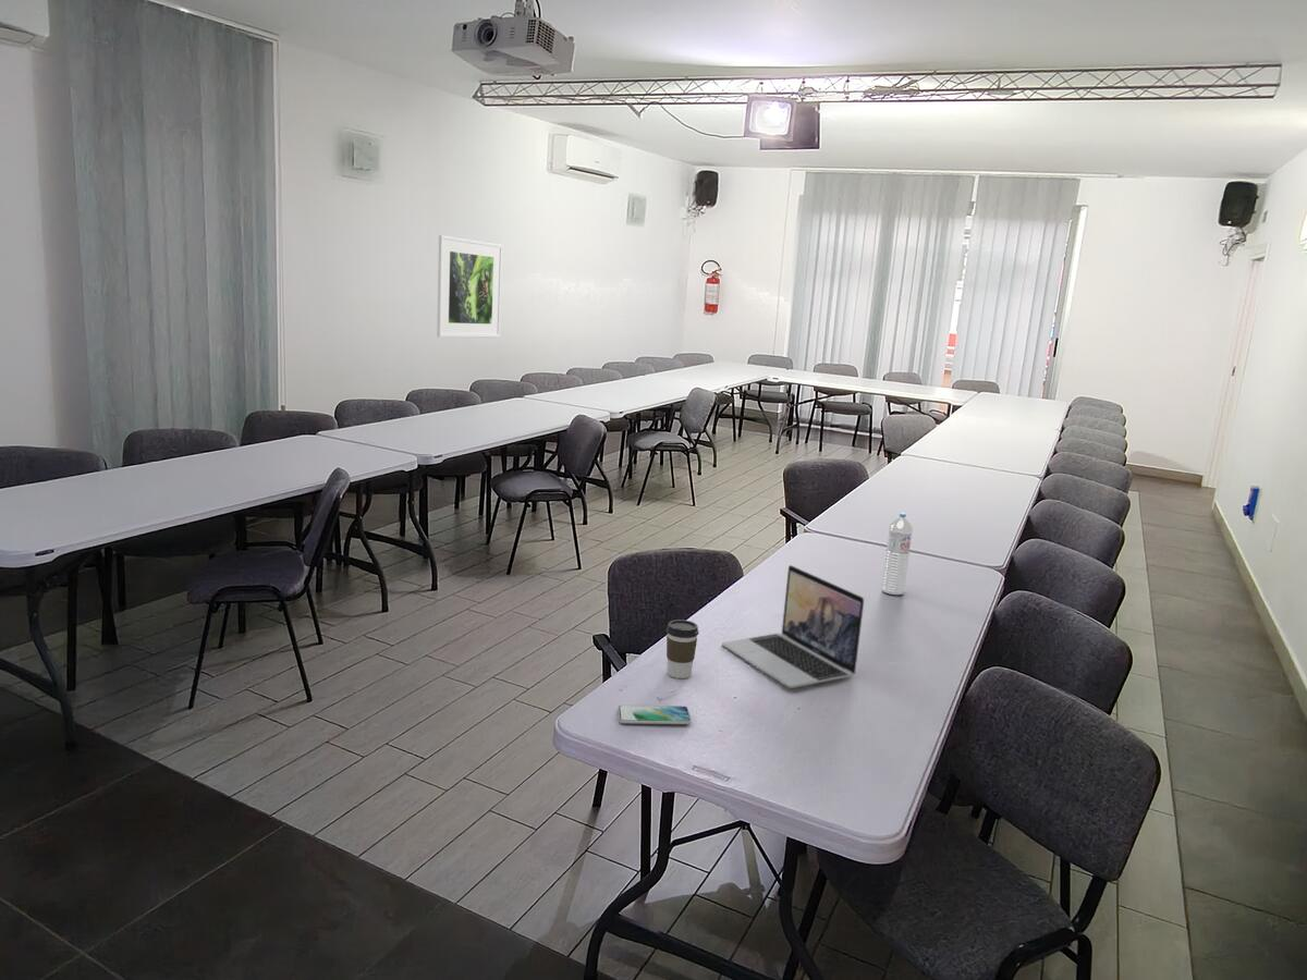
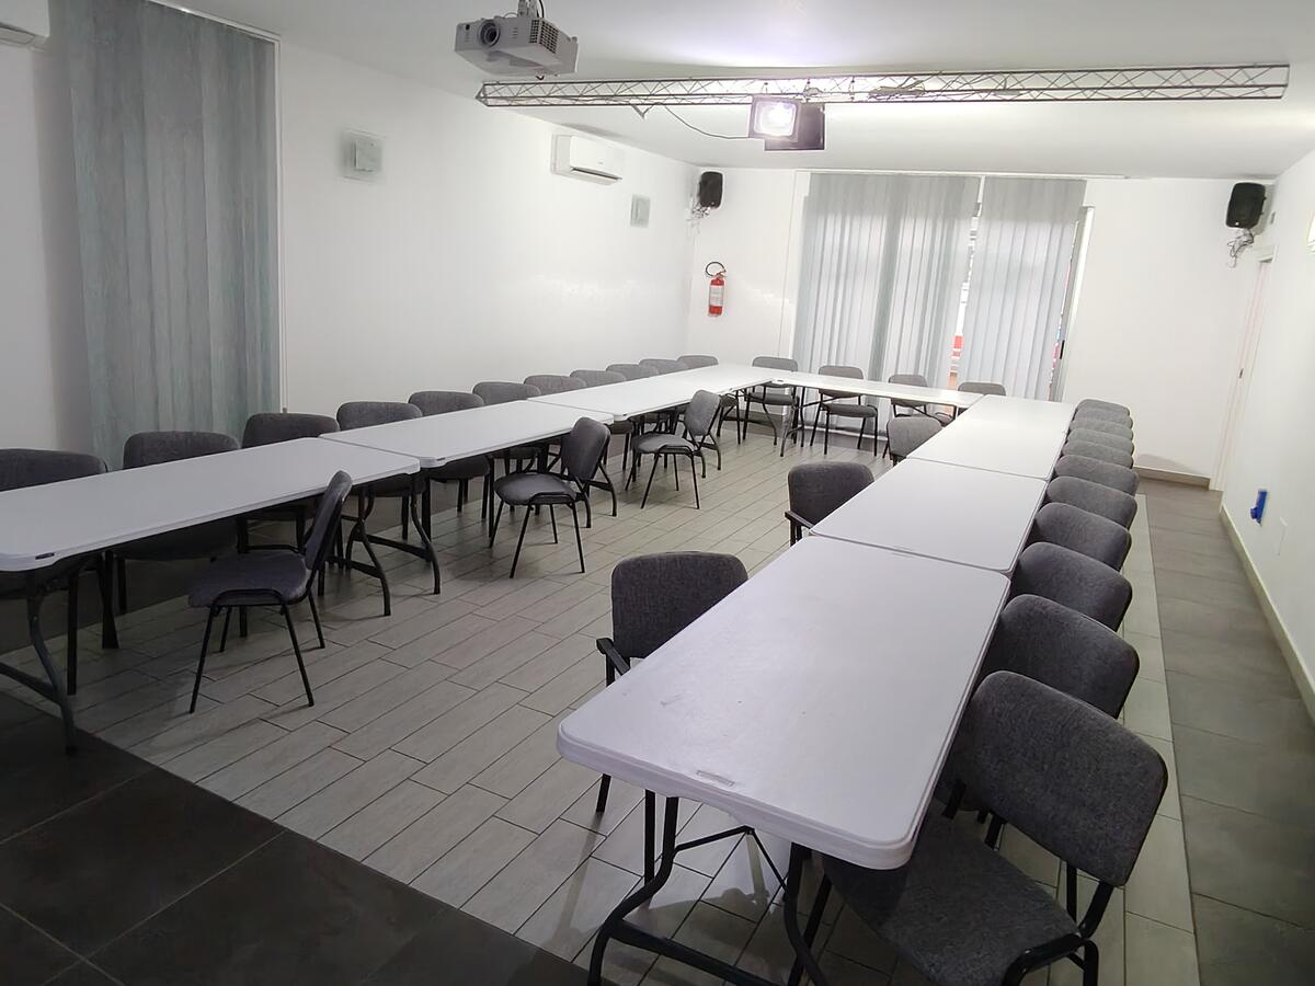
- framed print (471, 289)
- coffee cup (681, 649)
- water bottle (897, 553)
- smartphone (654, 714)
- laptop (790, 623)
